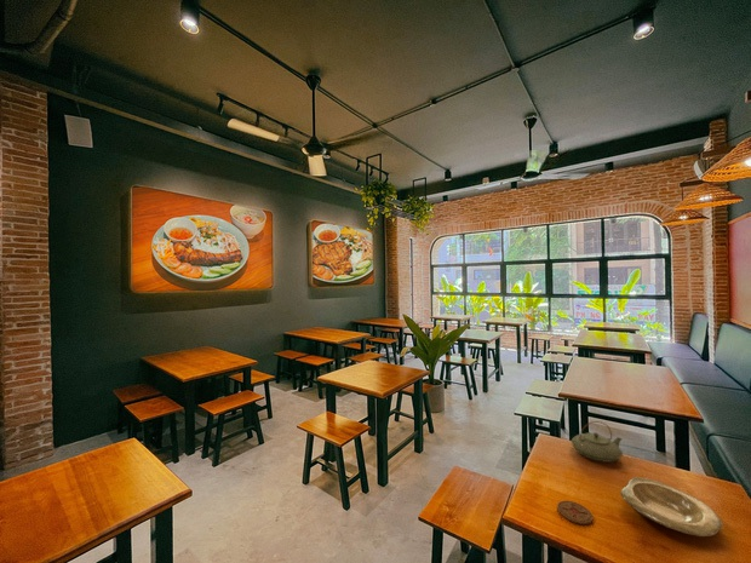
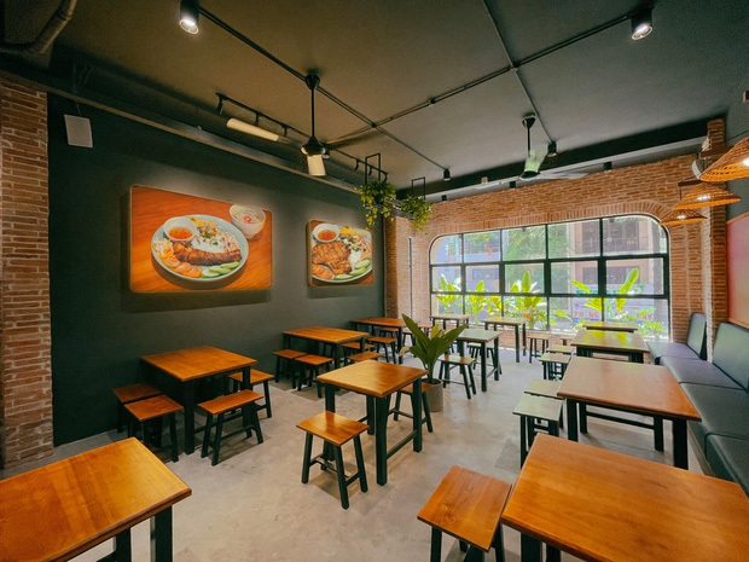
- teapot (598, 437)
- coaster (574, 511)
- plate (667, 507)
